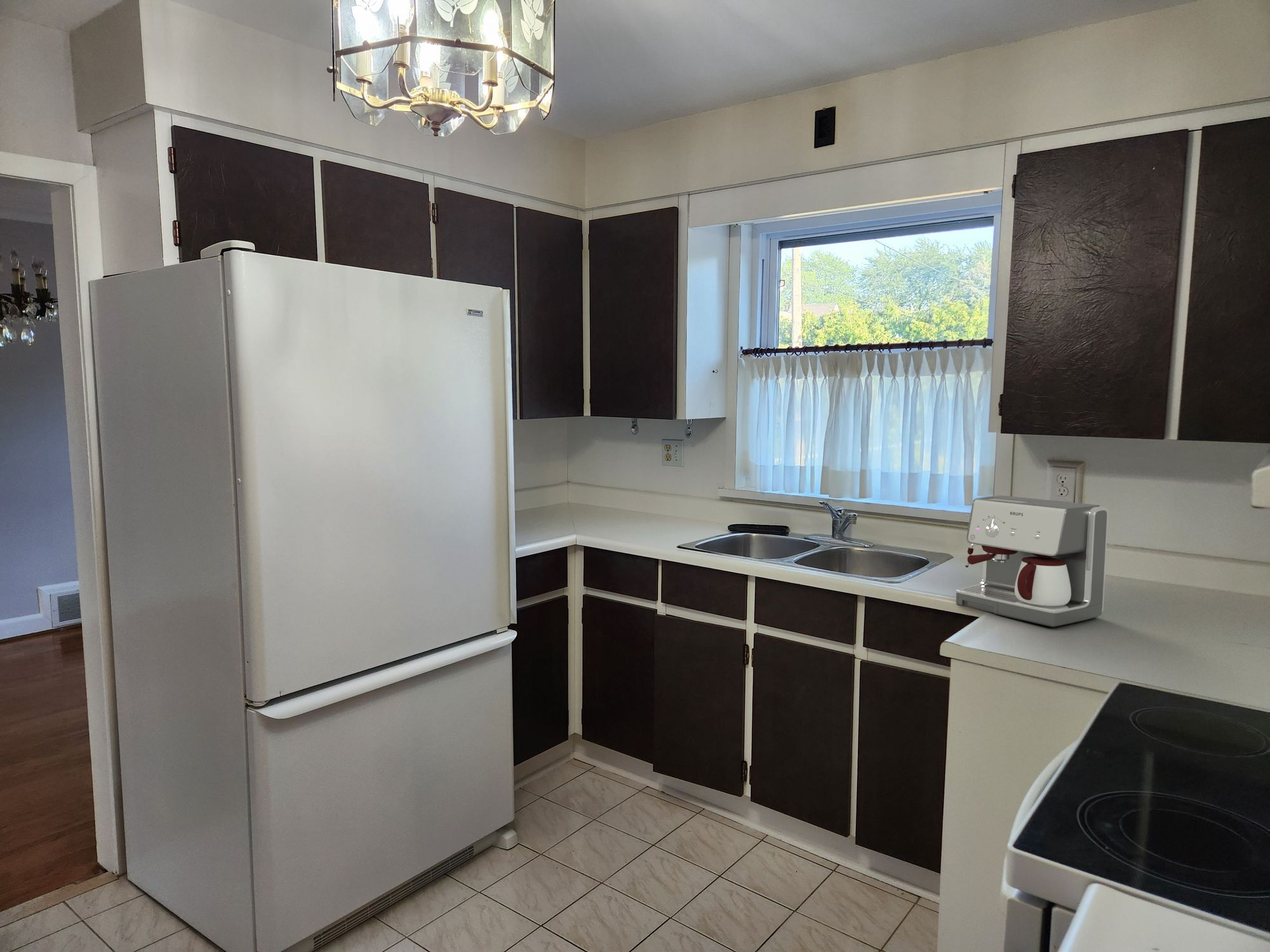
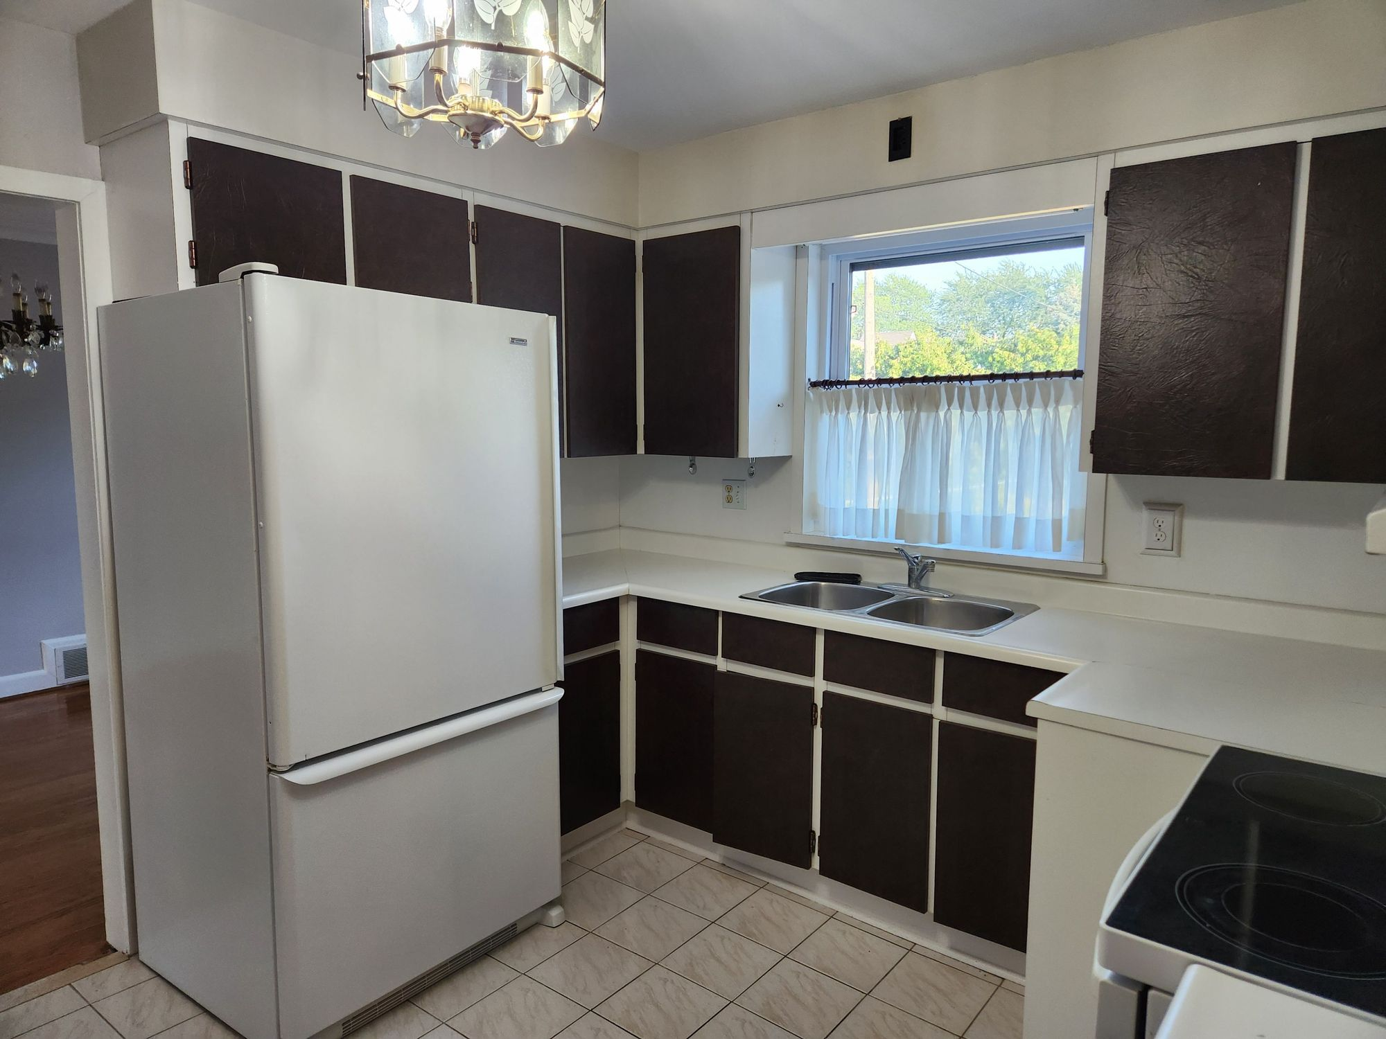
- coffee maker (1029, 556)
